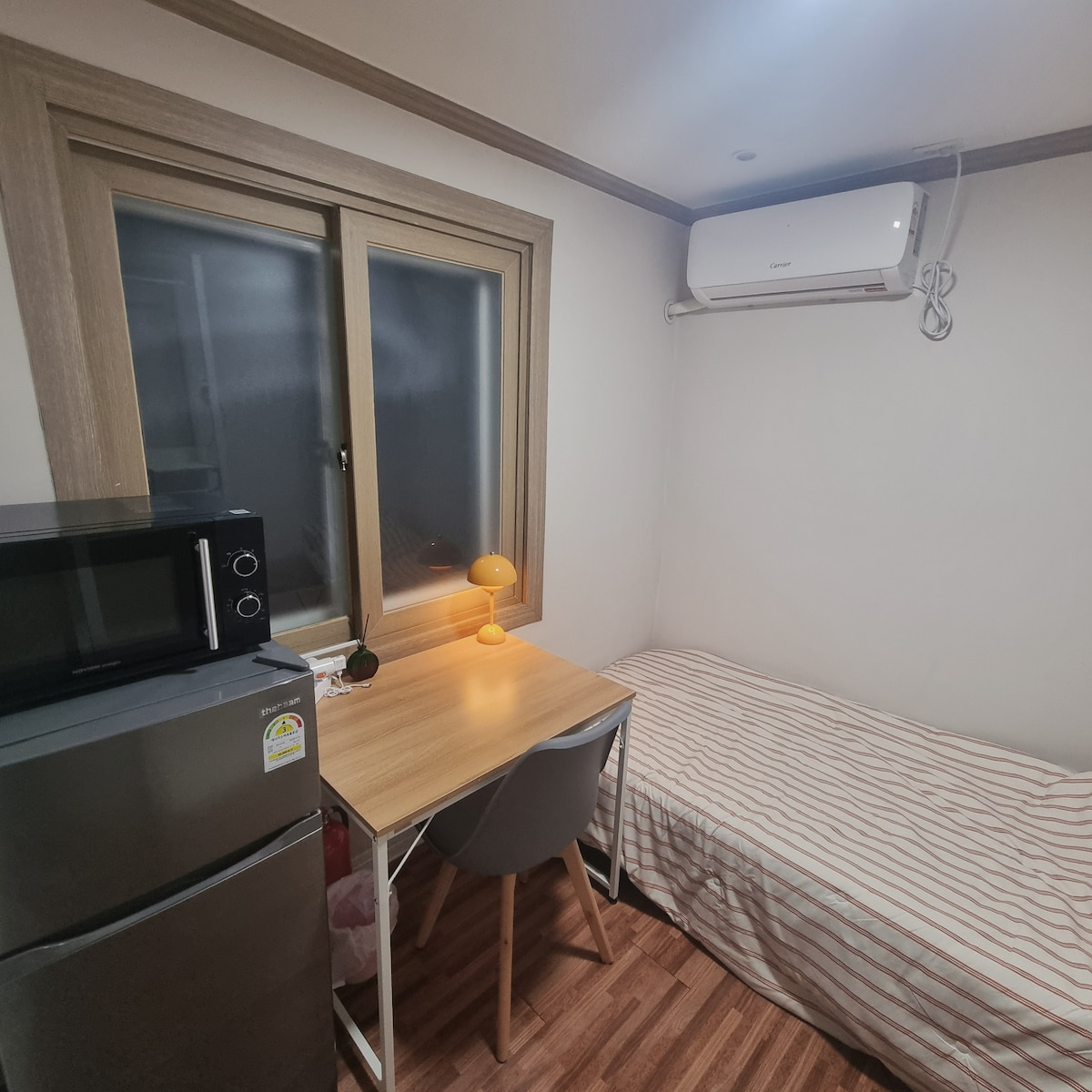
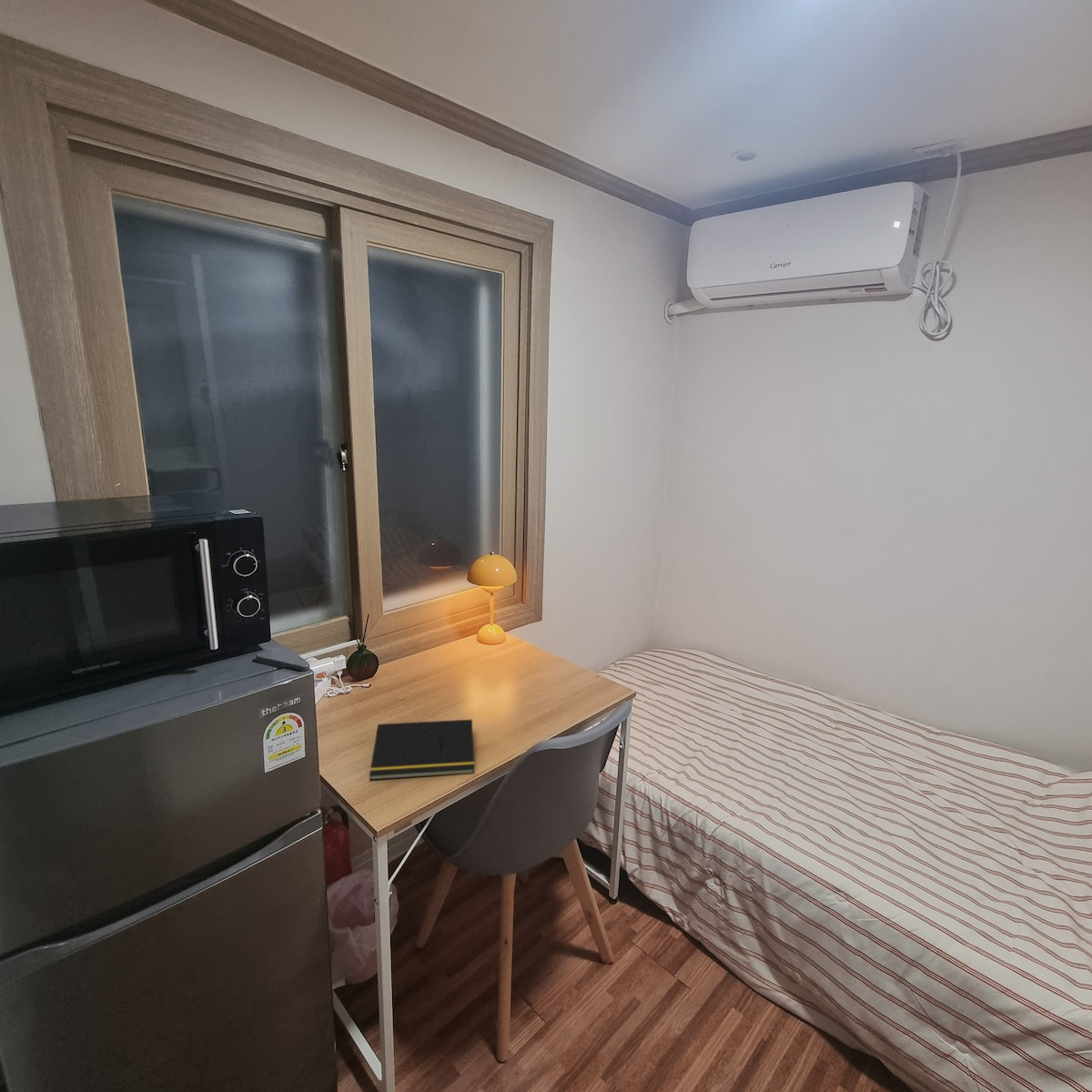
+ notepad (424, 747)
